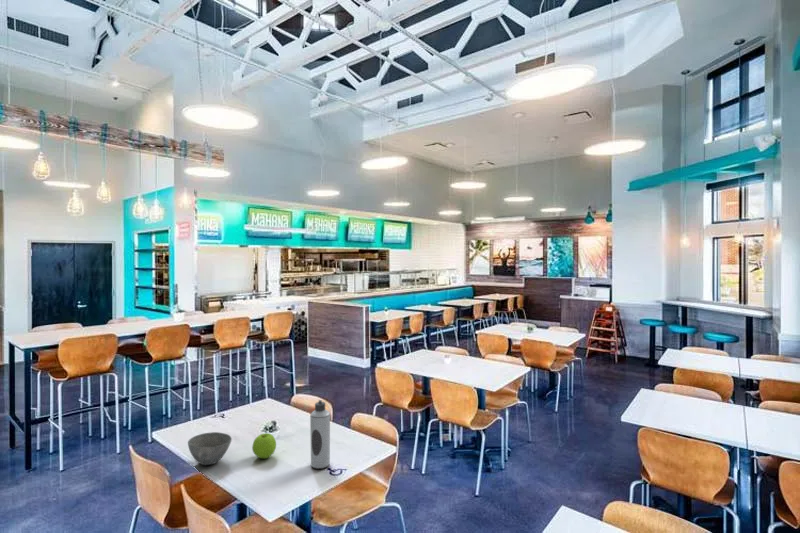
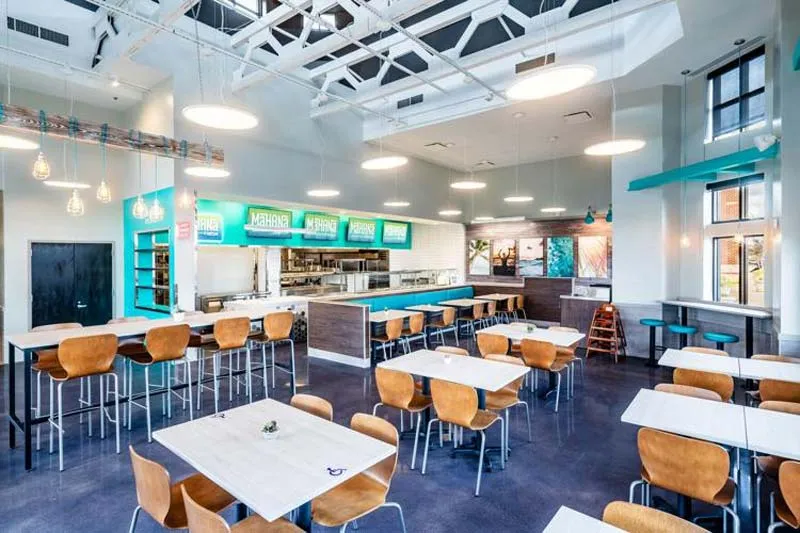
- water bottle (320, 432)
- bowl (210, 450)
- apple (264, 446)
